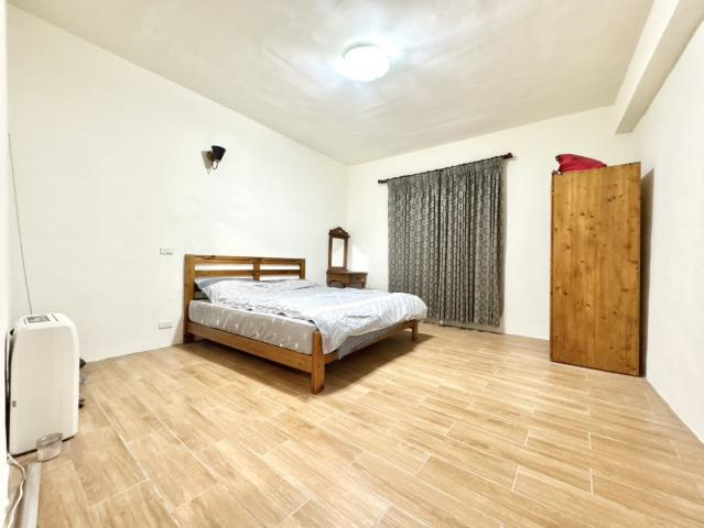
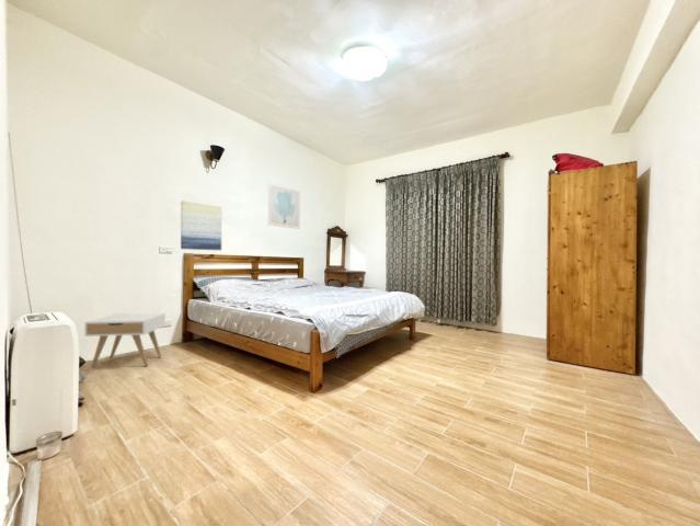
+ nightstand (128, 334)
+ wall art (285, 207)
+ wall art (202, 227)
